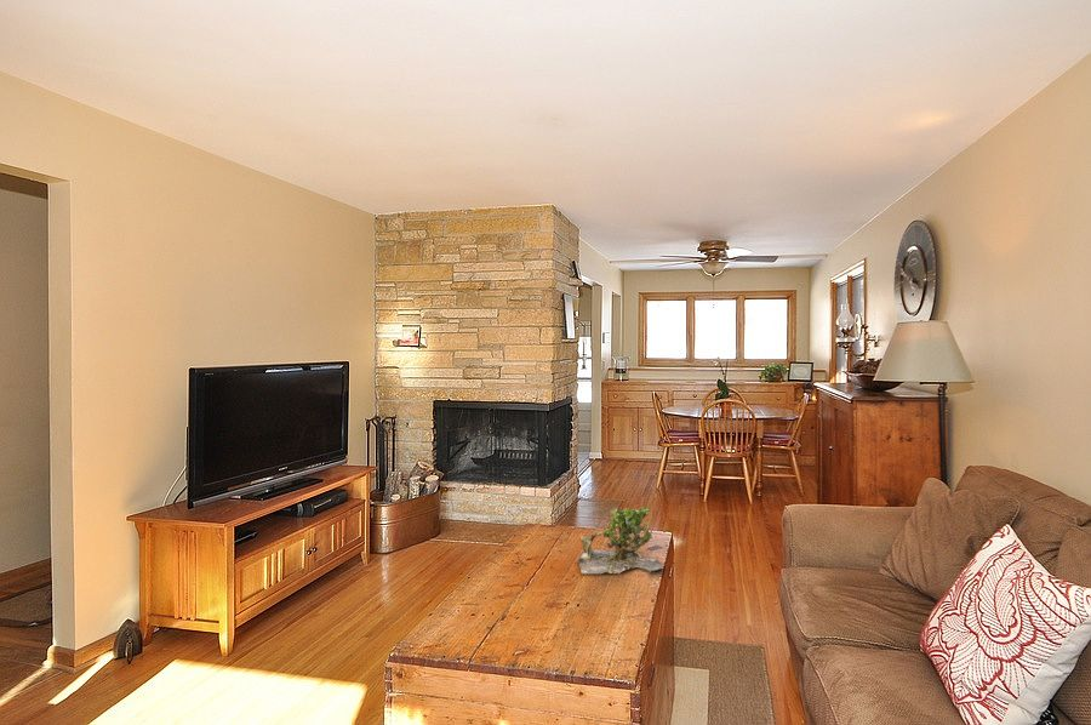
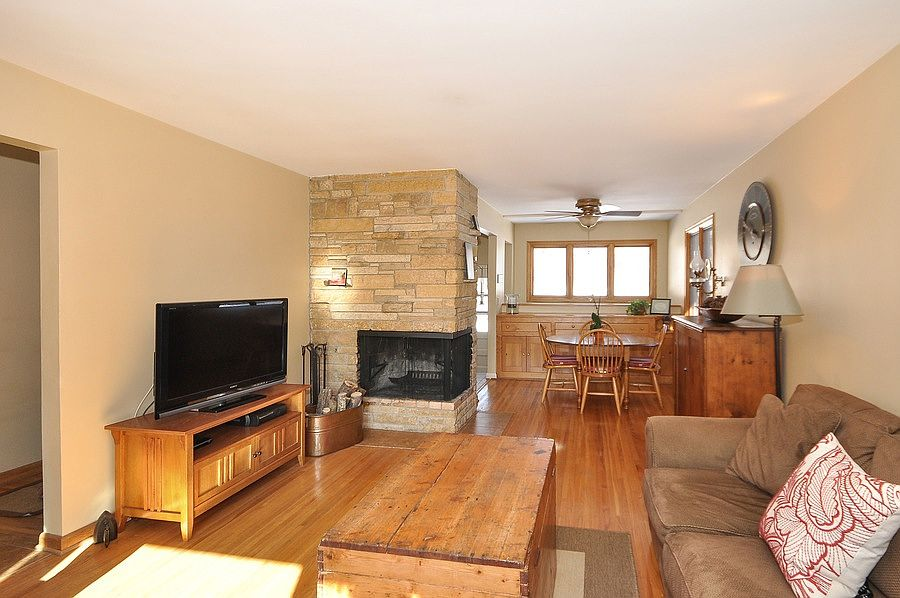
- plant (619, 535)
